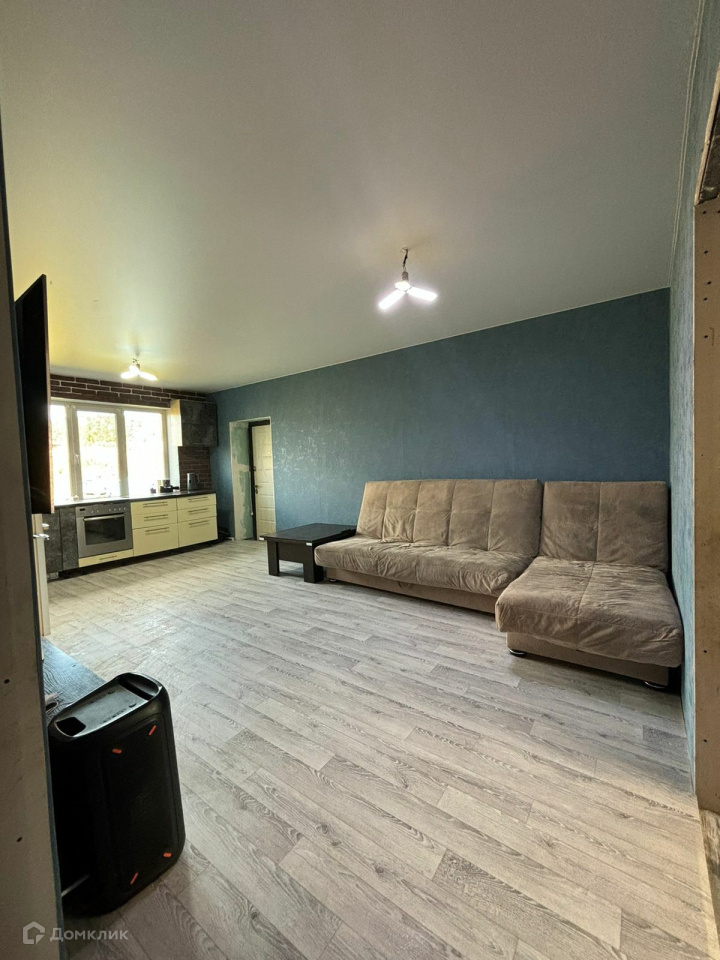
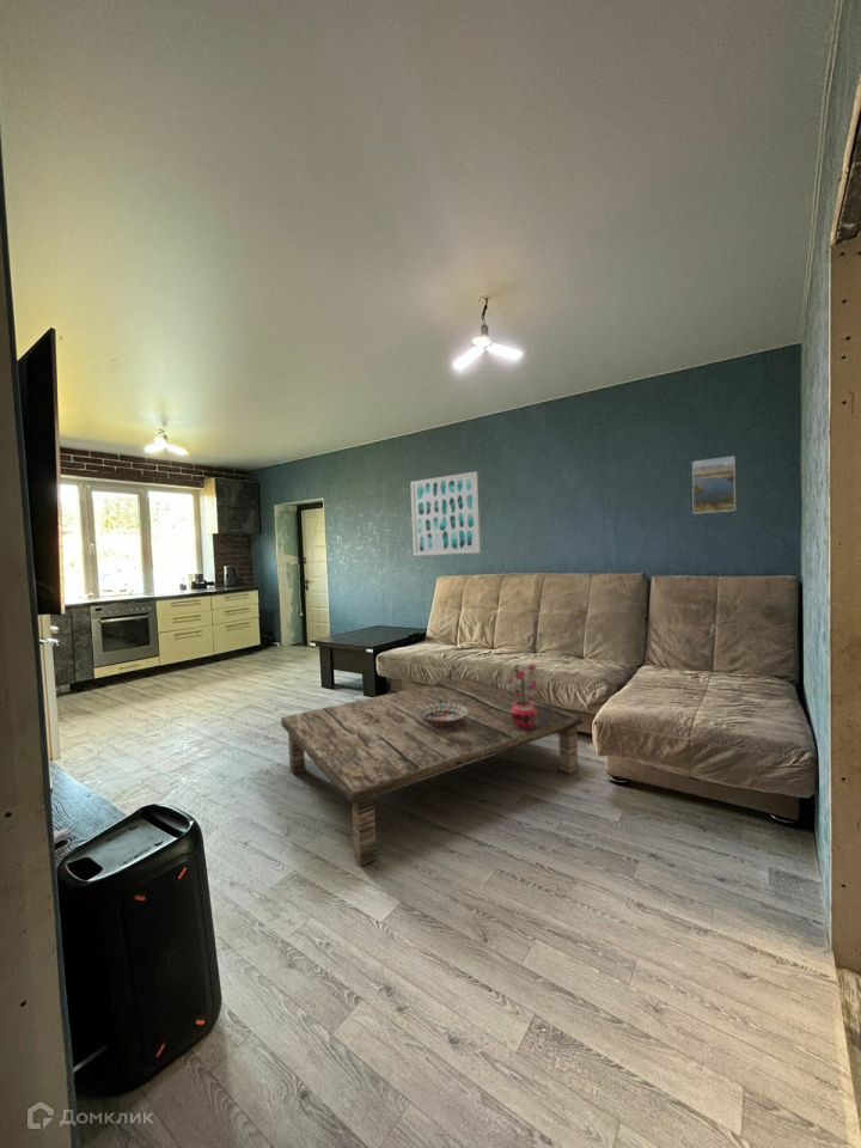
+ wall art (444, 515)
+ coffee table (428, 743)
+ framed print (713, 486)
+ potted plant (521, 694)
+ decorative bowl (442, 716)
